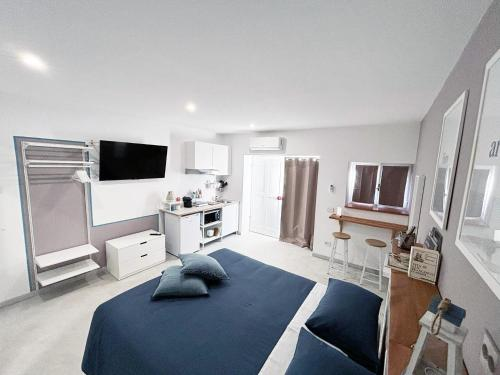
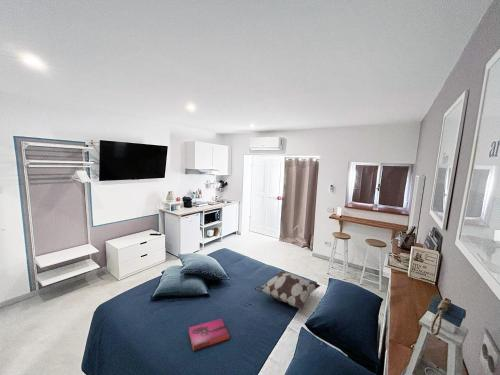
+ hardback book (208, 333)
+ decorative pillow (288, 287)
